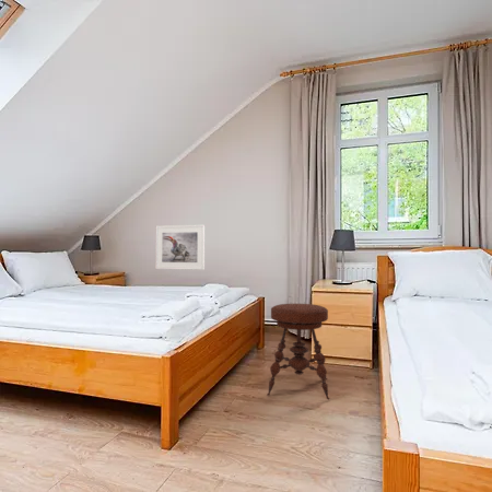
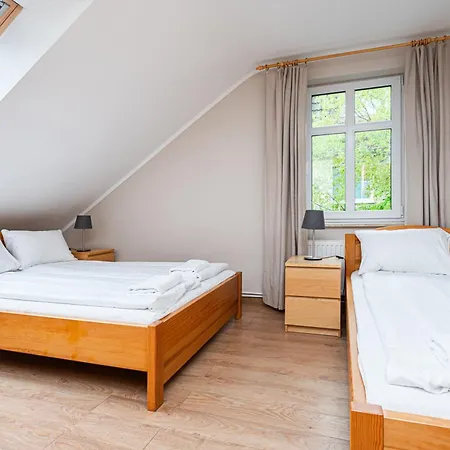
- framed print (179, 247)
- stool (298, 345)
